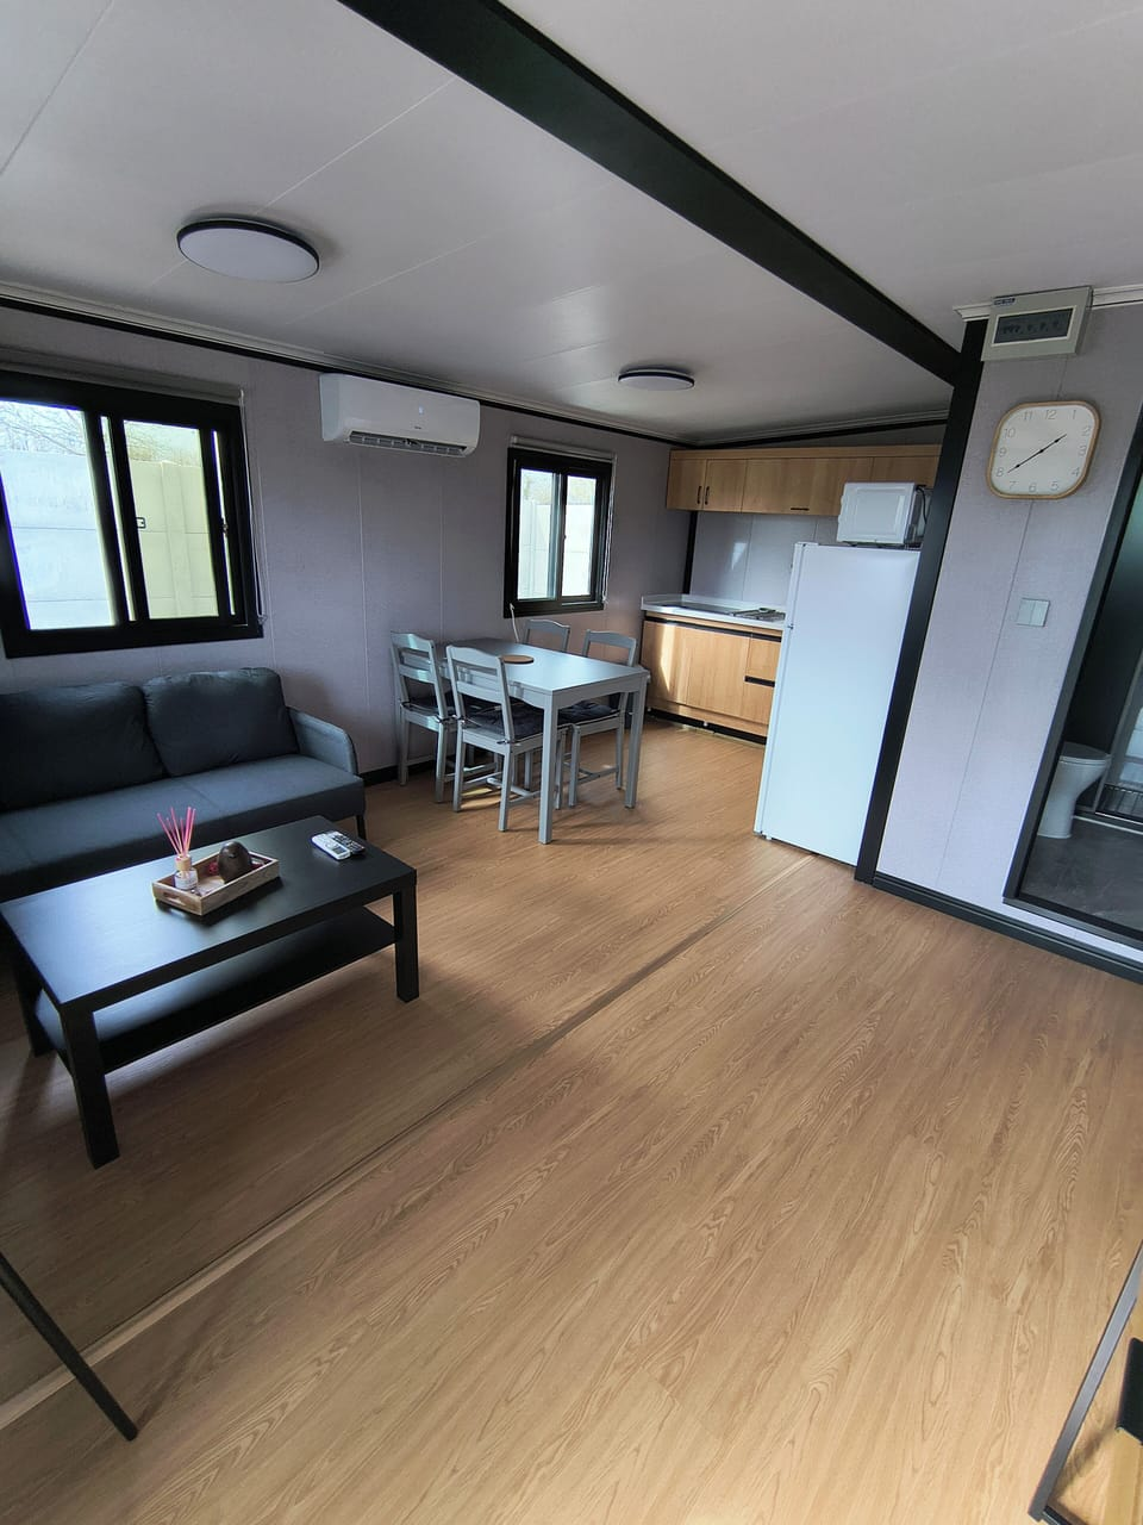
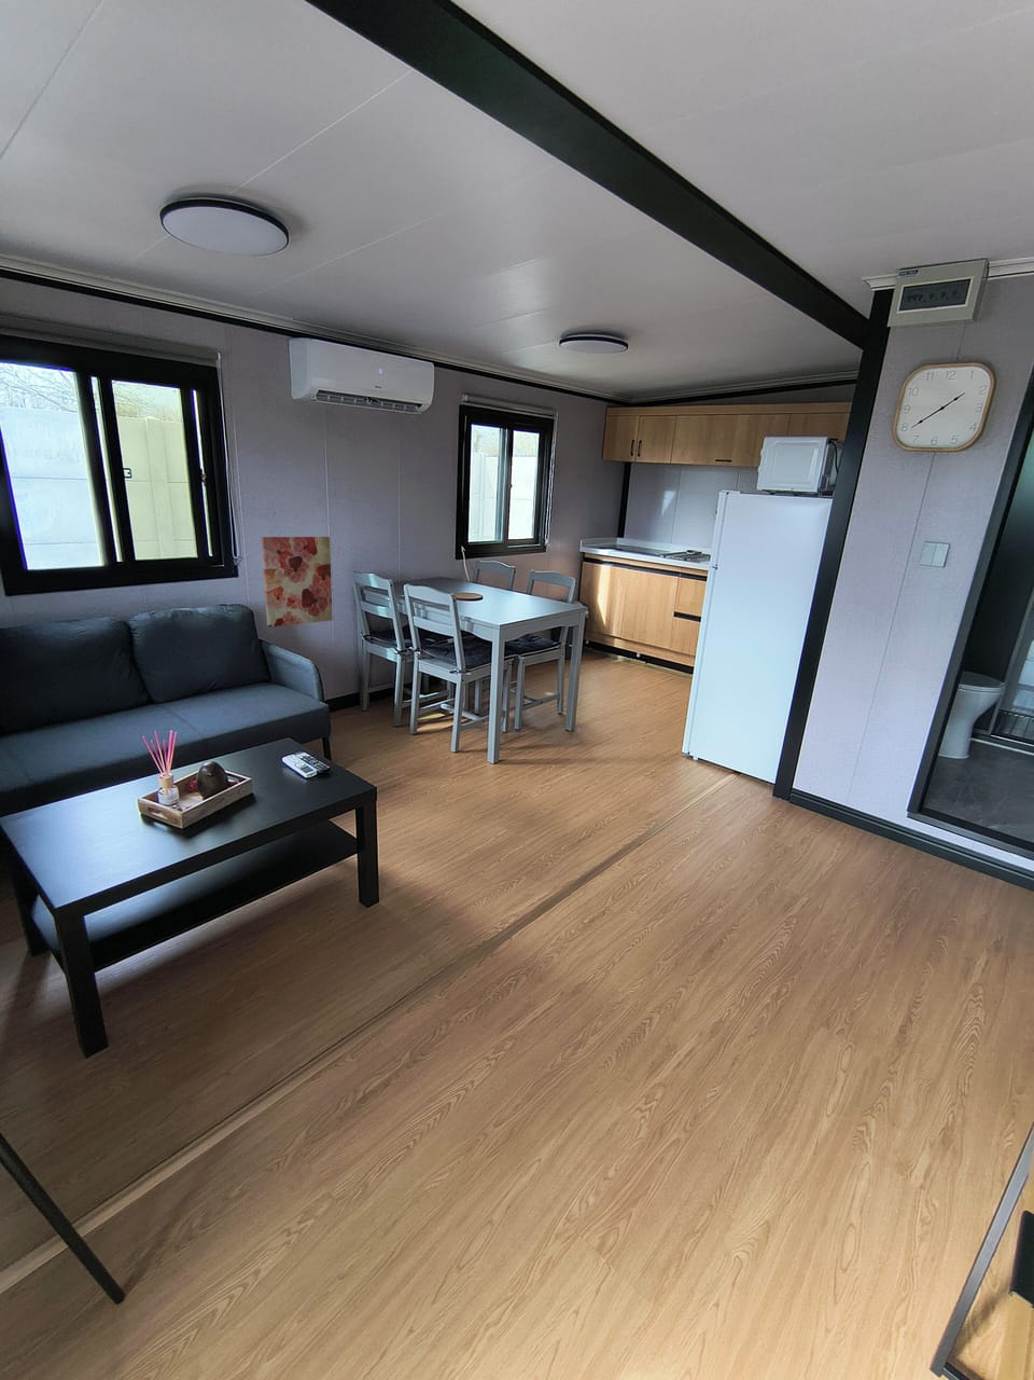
+ wall art (299, 580)
